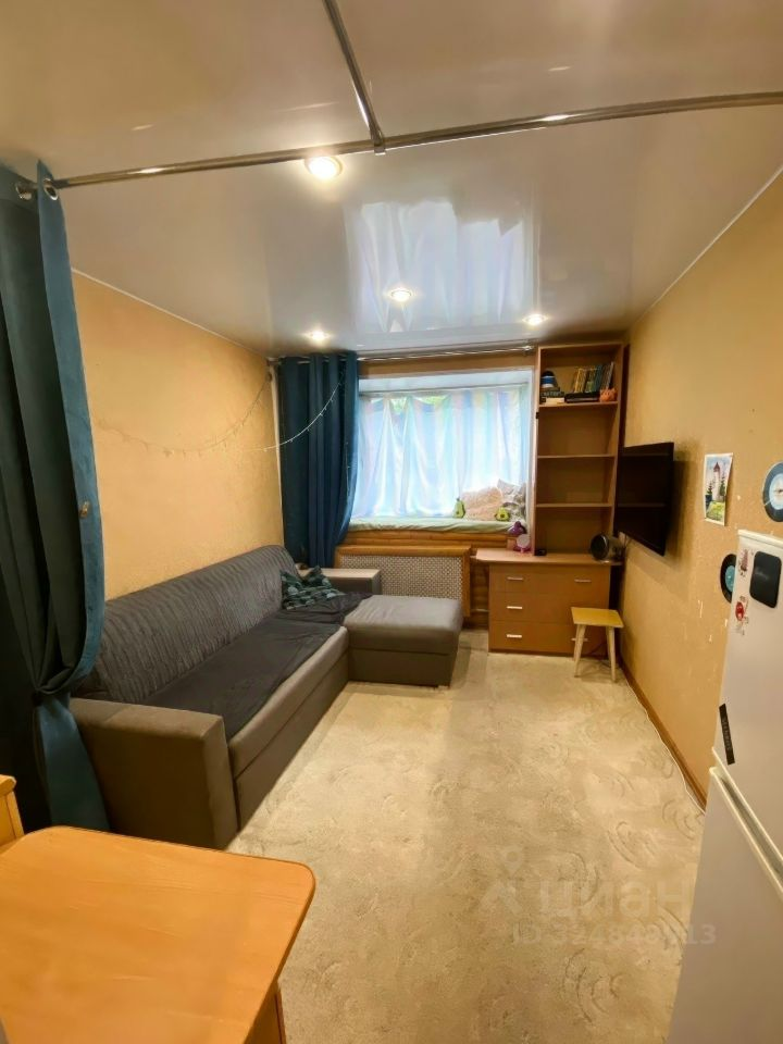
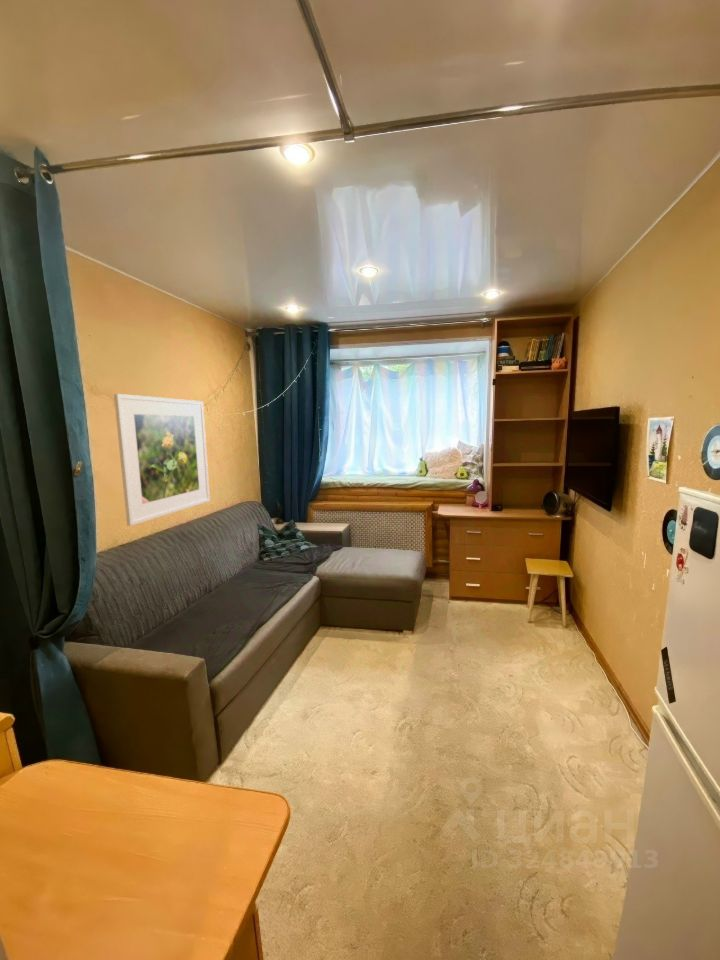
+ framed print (169, 456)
